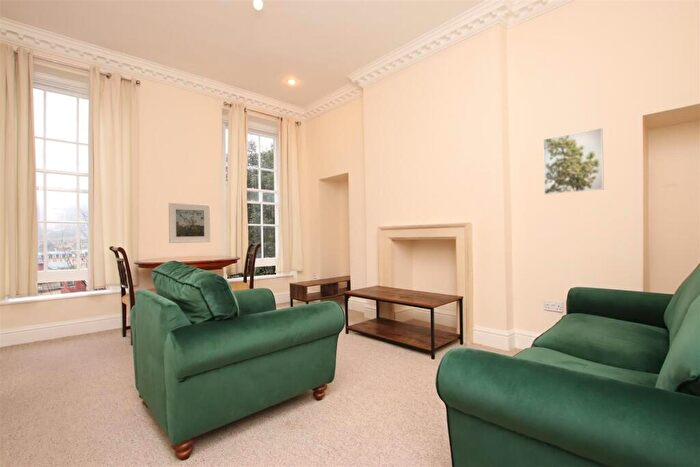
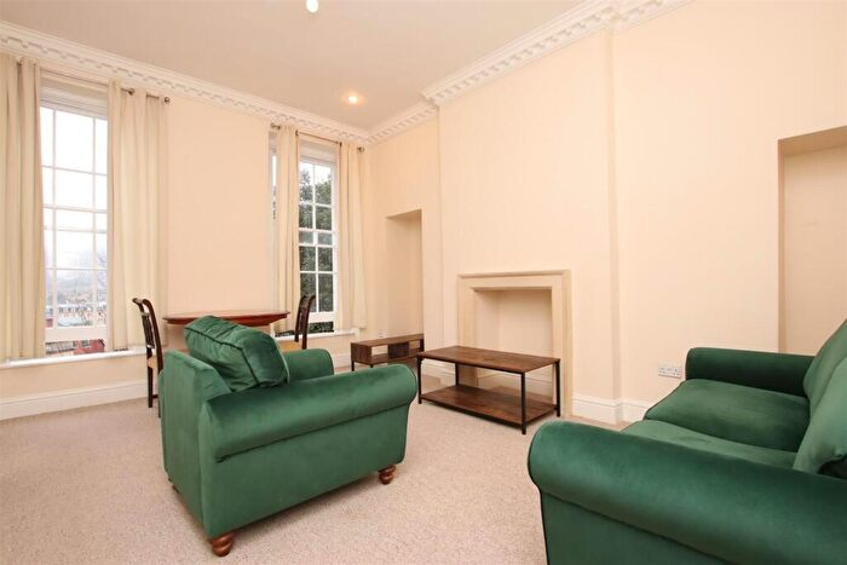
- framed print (190, 223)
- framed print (572, 163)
